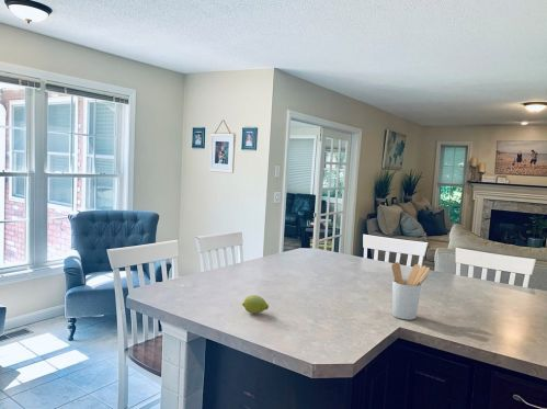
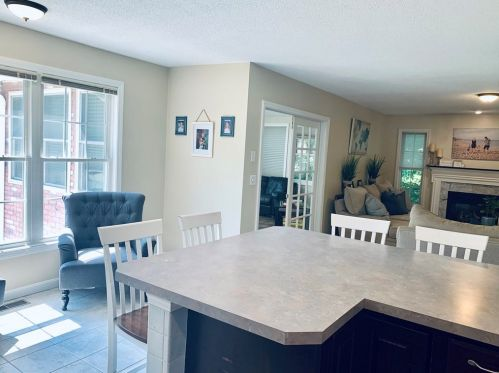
- utensil holder (410, 289)
- fruit (254, 304)
